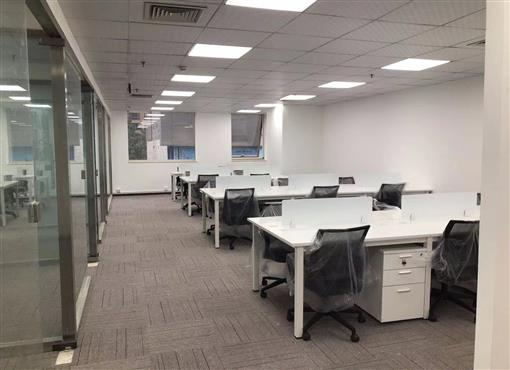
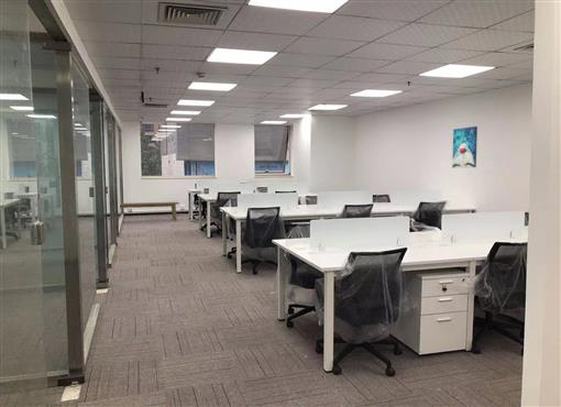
+ wall art (464, 147)
+ bench (140, 207)
